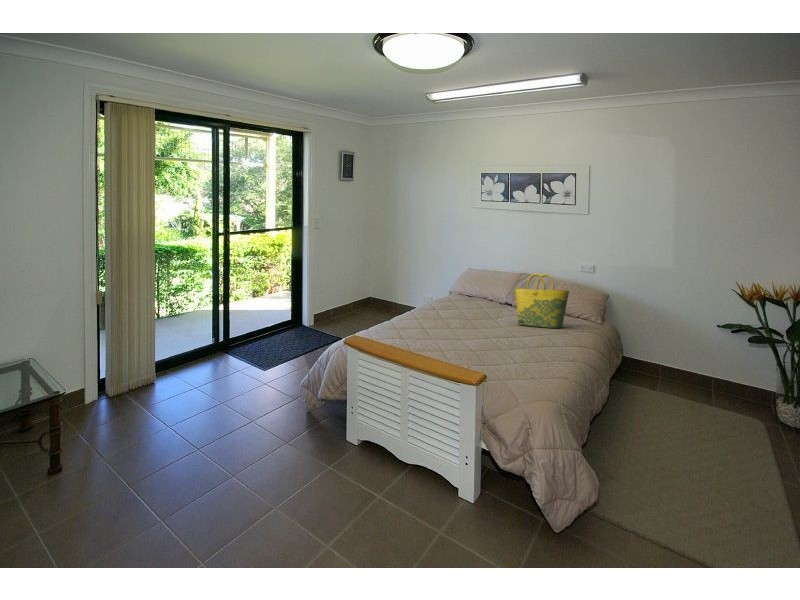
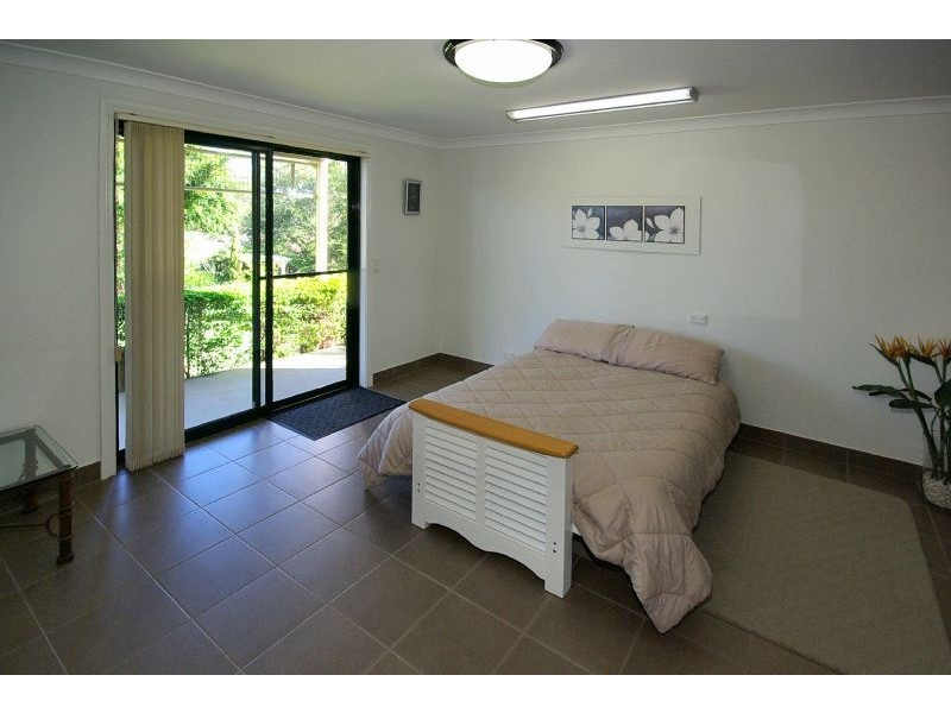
- tote bag (540, 299)
